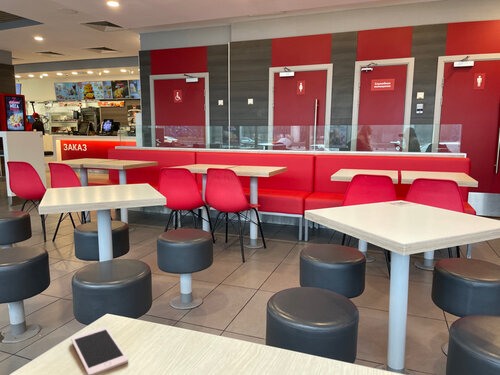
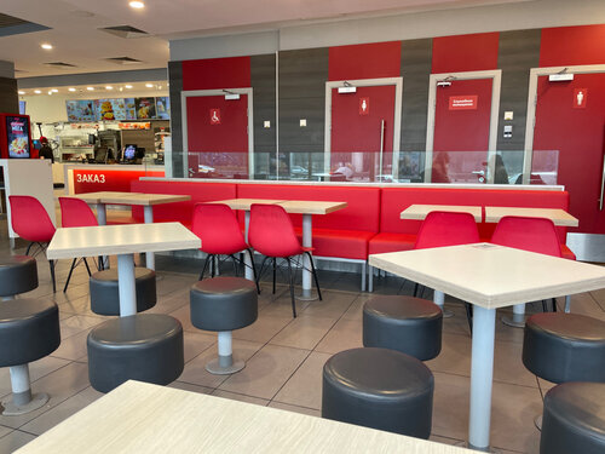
- cell phone (98, 349)
